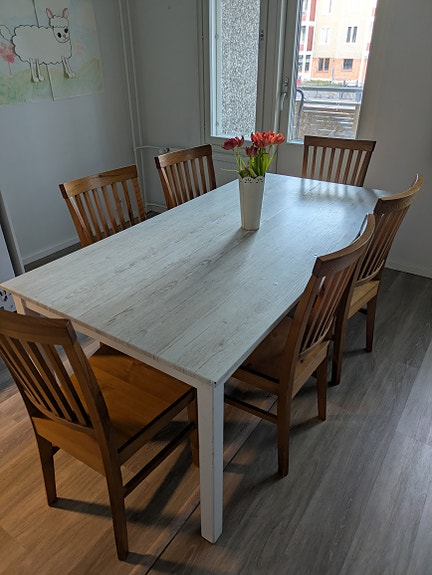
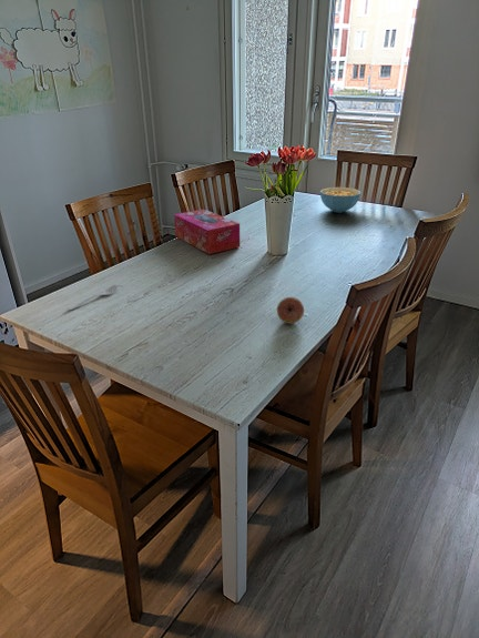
+ fruit (291, 310)
+ tissue box (205, 230)
+ spoon (92, 296)
+ cereal bowl (339, 201)
